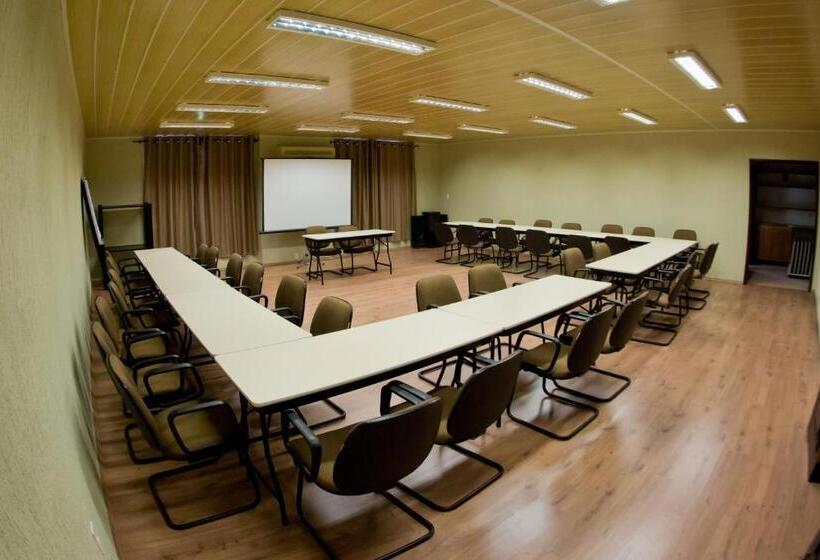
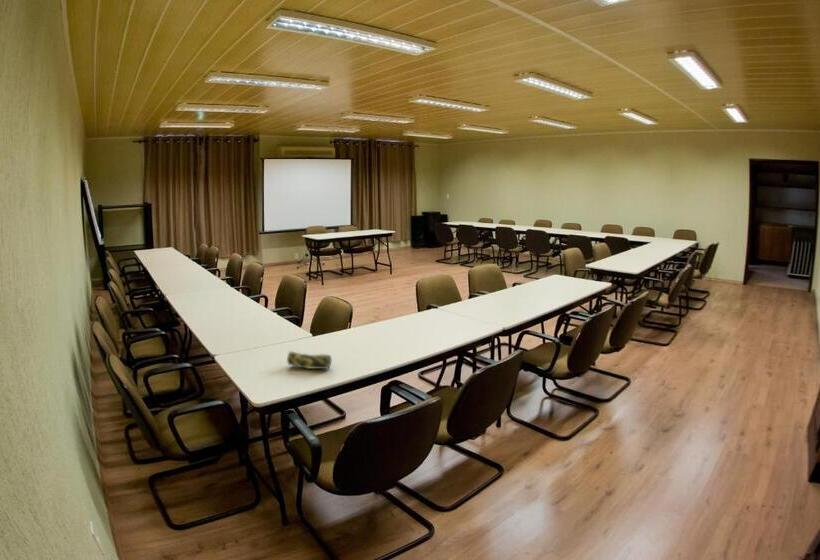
+ pencil case (308, 360)
